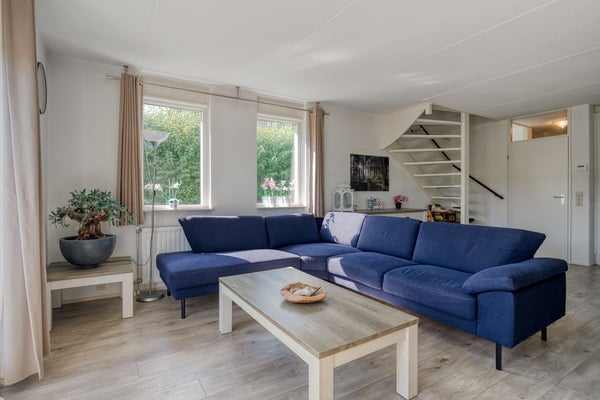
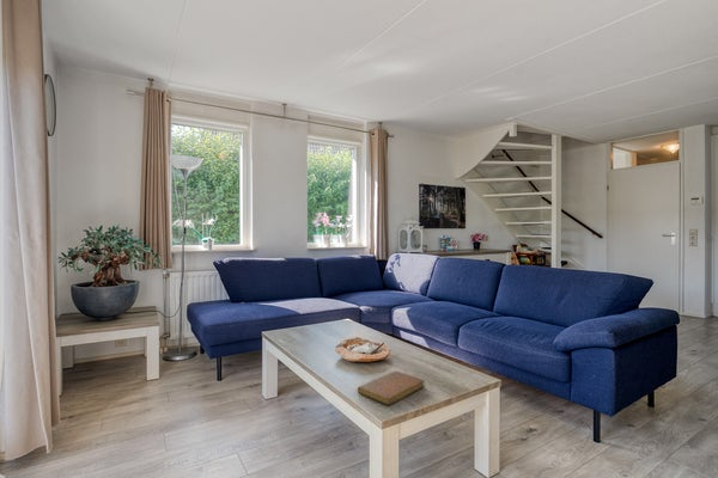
+ notebook (391, 386)
